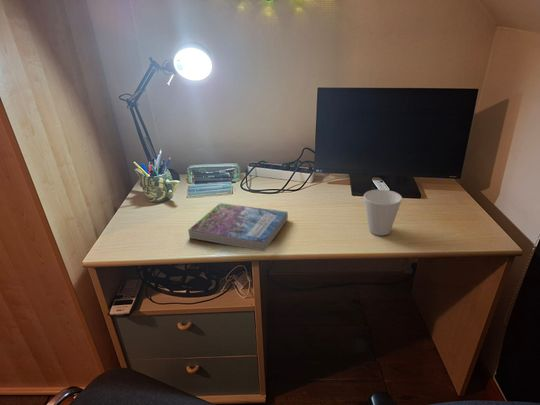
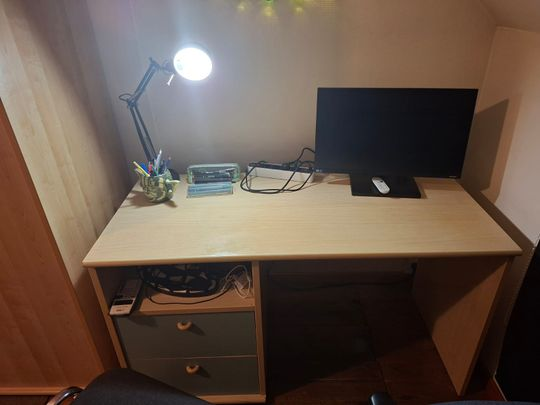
- cup (381, 213)
- book (240, 224)
